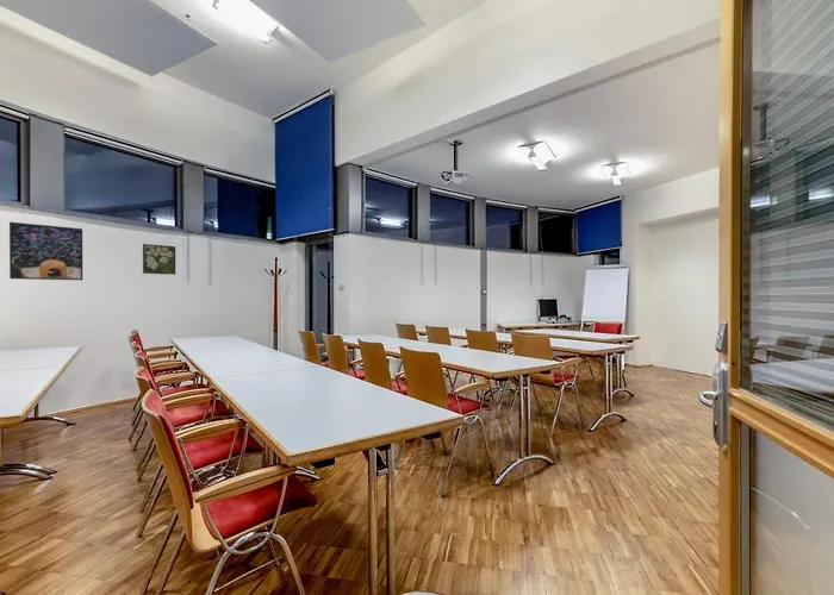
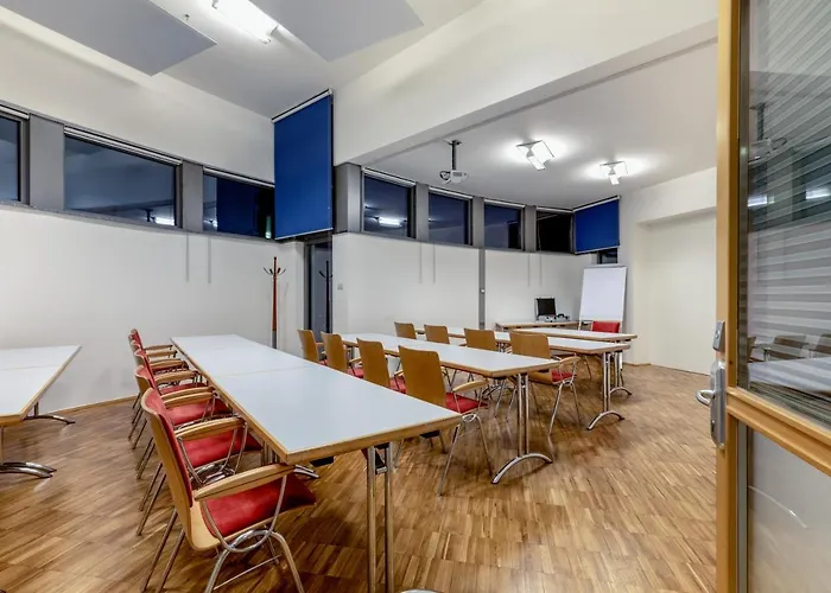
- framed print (158, 259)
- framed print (48, 252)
